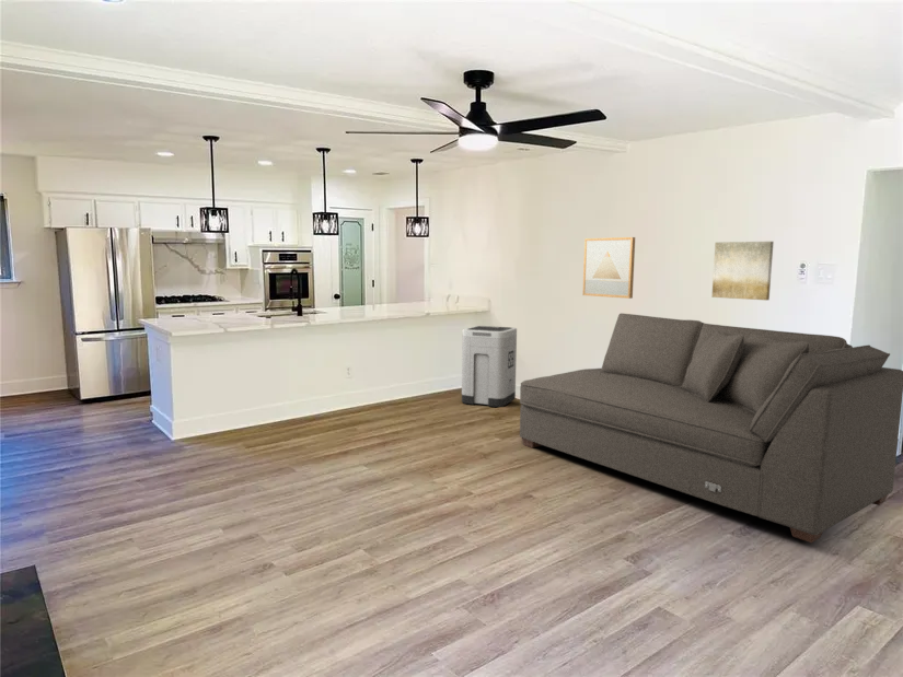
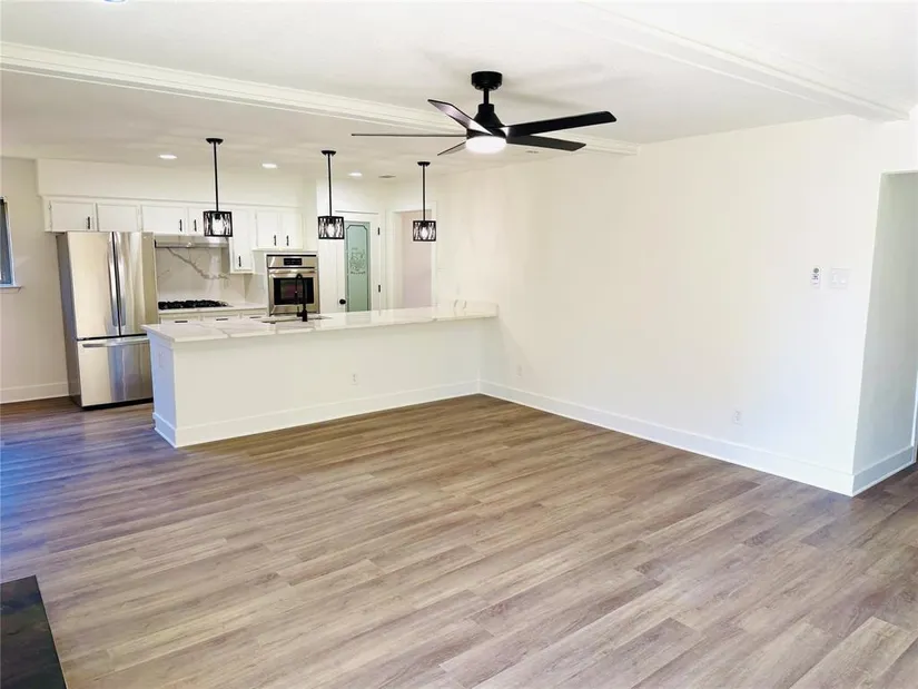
- wall art (741, 270)
- wall art (607, 267)
- trash can (489, 364)
- sofa (683, 398)
